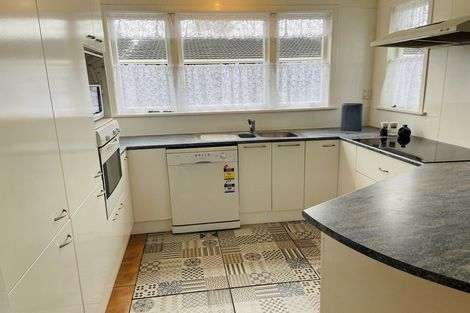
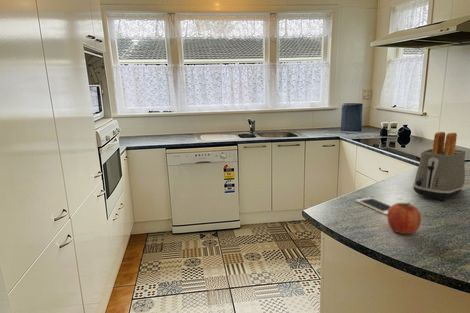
+ cell phone (377, 205)
+ fruit (403, 216)
+ toaster (441, 163)
